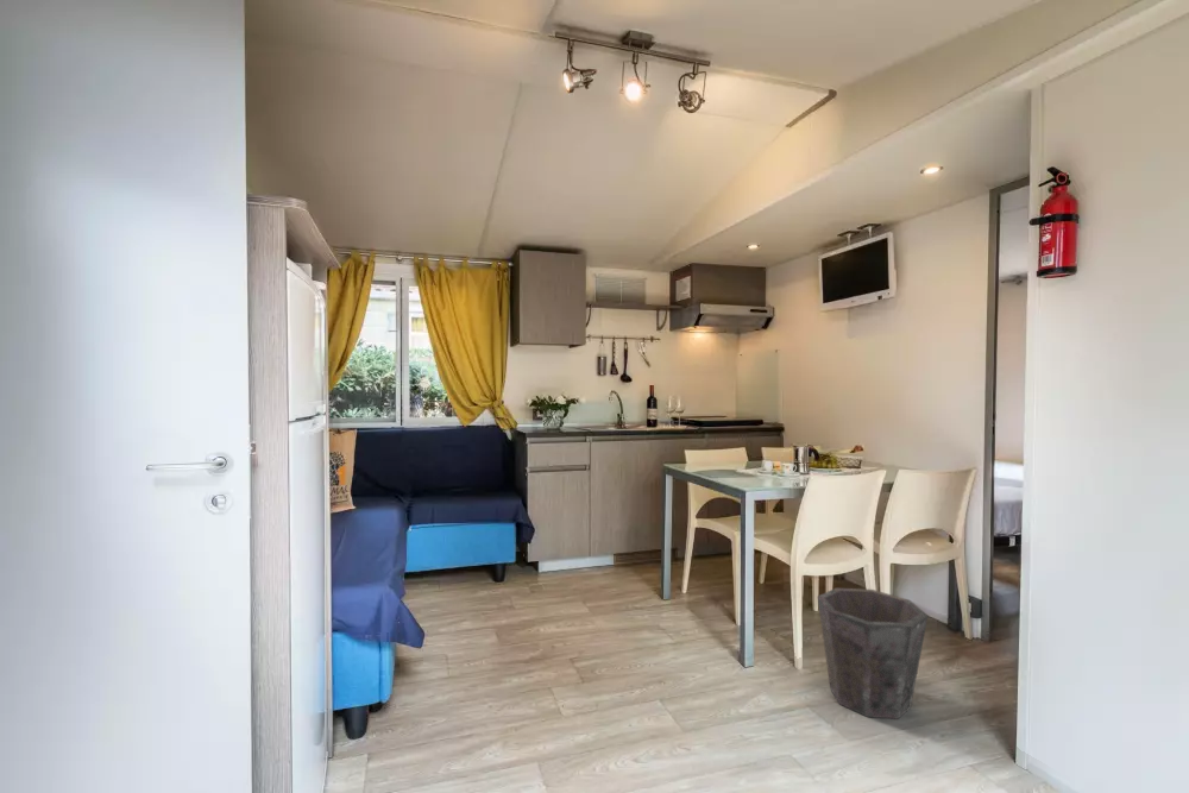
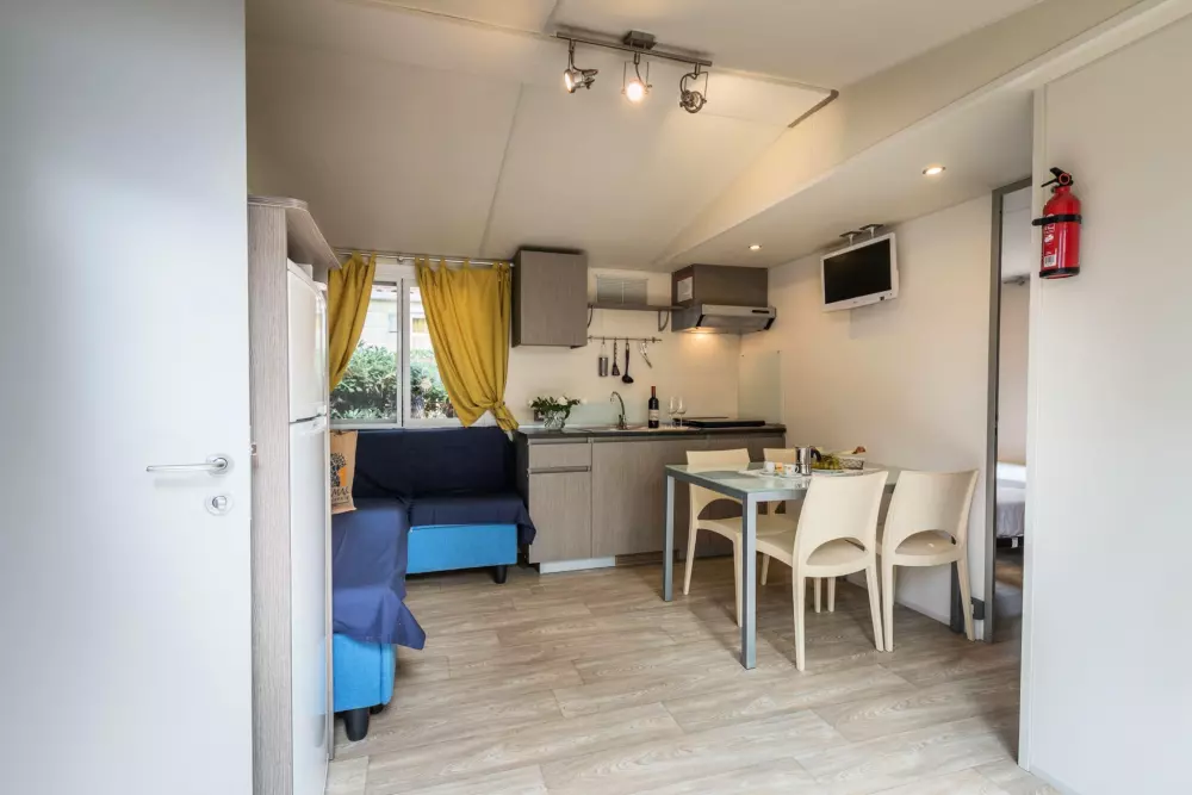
- waste bin (869, 652)
